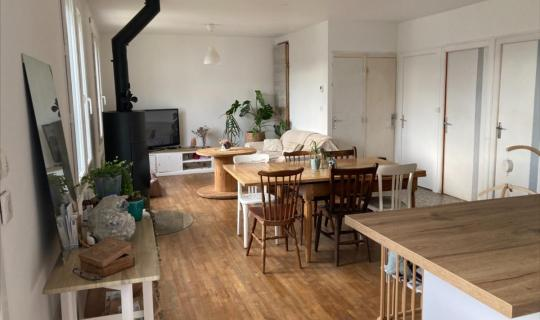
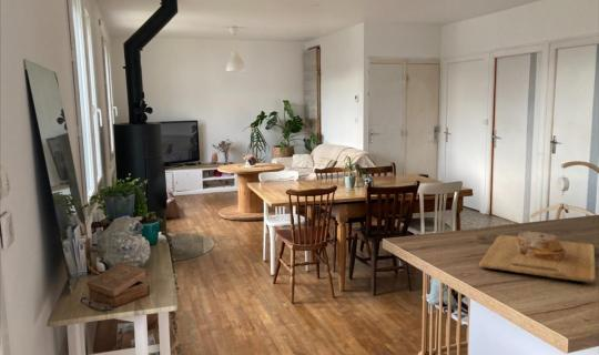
+ cutting board (540, 244)
